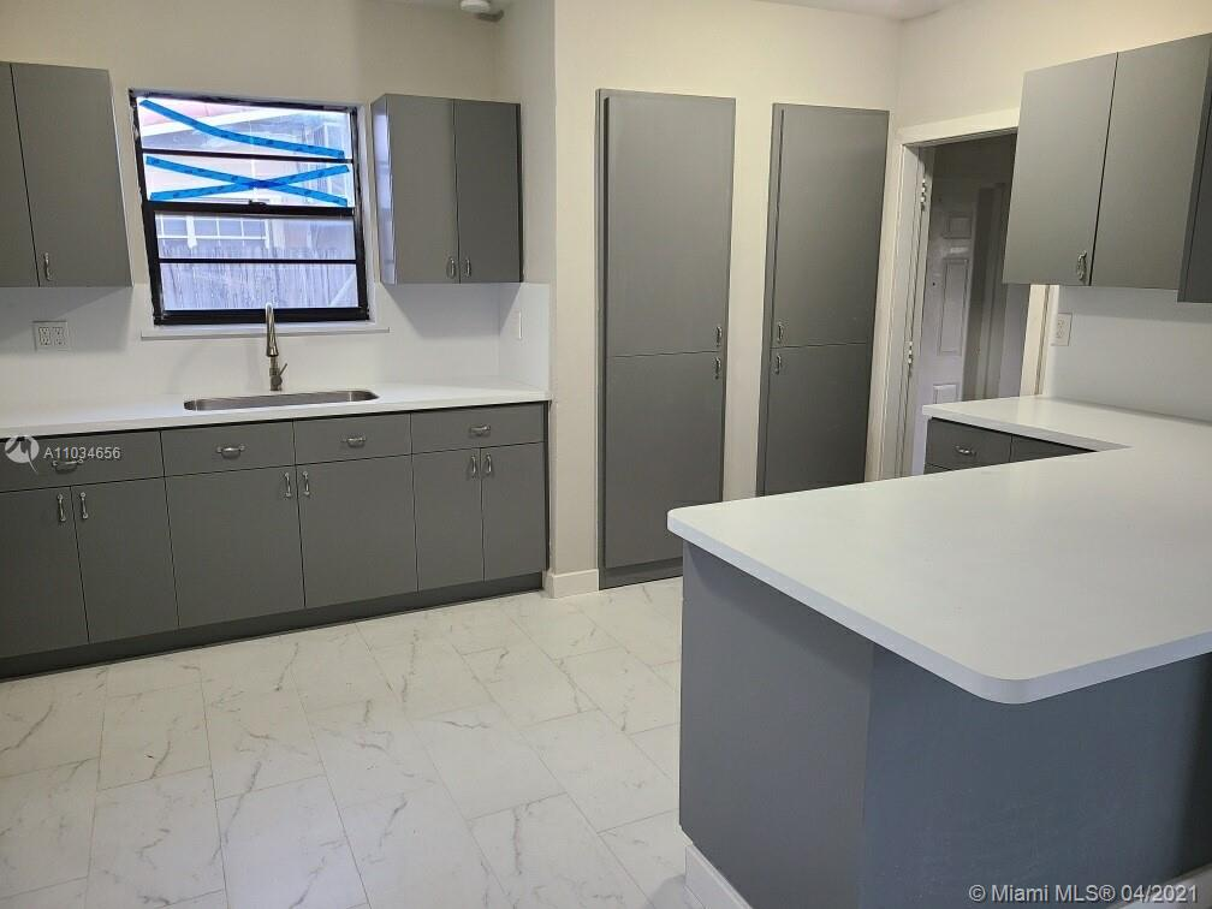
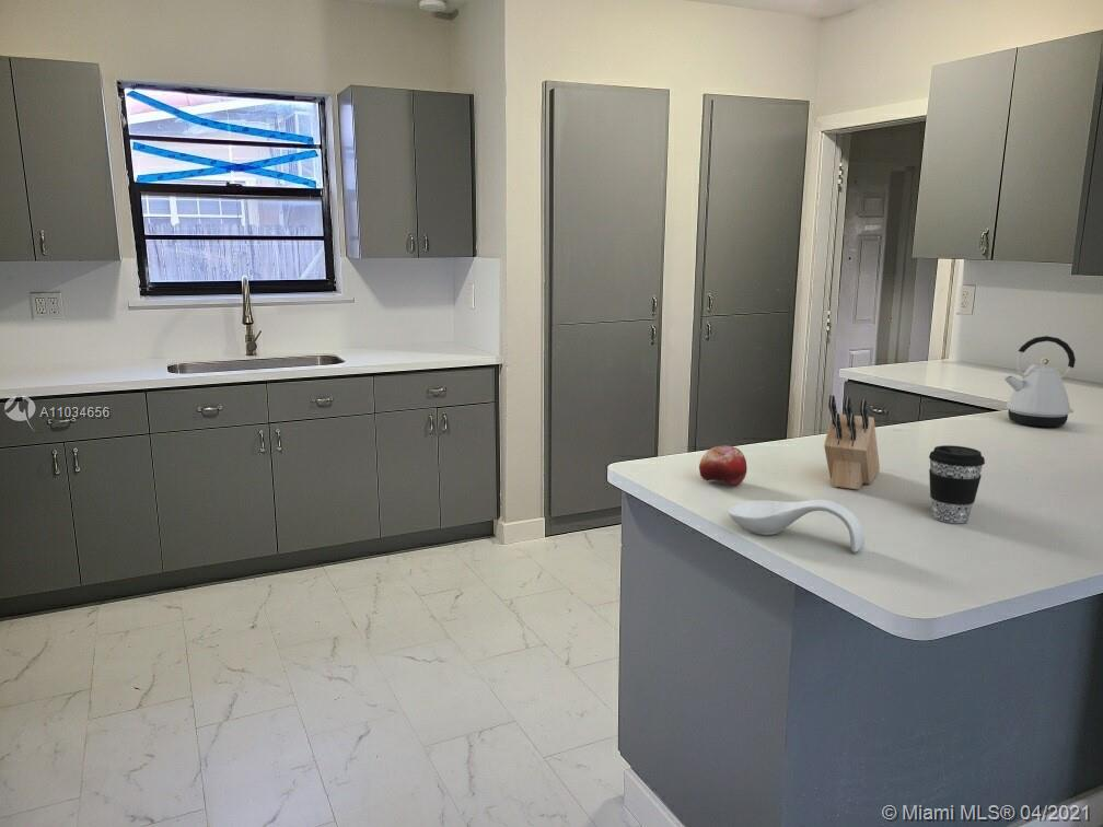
+ fruit (724, 465)
+ coffee cup (953, 484)
+ spoon rest (793, 516)
+ knife block (852, 435)
+ kettle (1040, 380)
